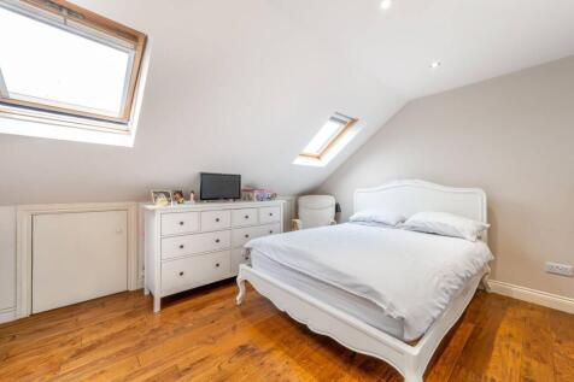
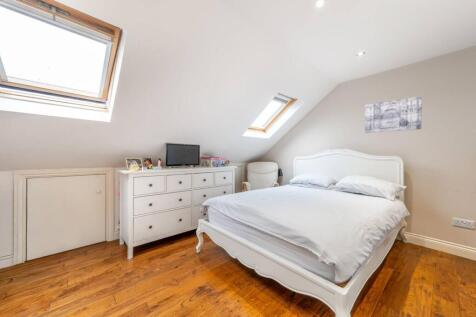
+ wall art (391, 116)
